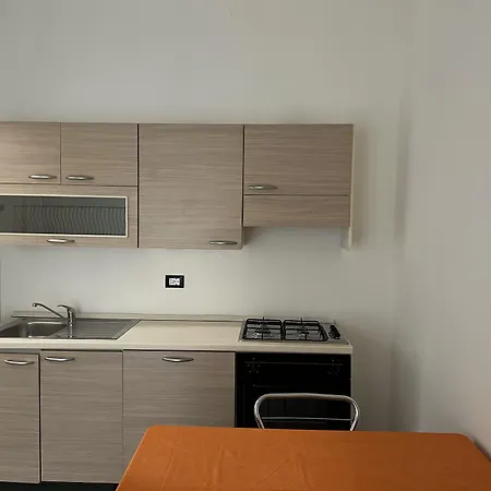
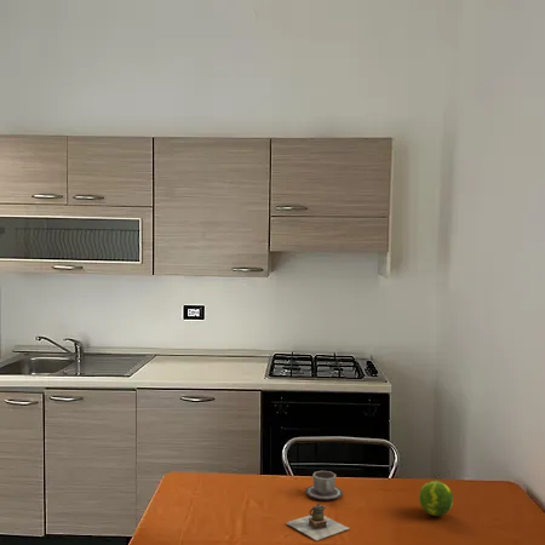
+ teapot (317, 515)
+ fruit (436, 498)
+ cup (323, 483)
